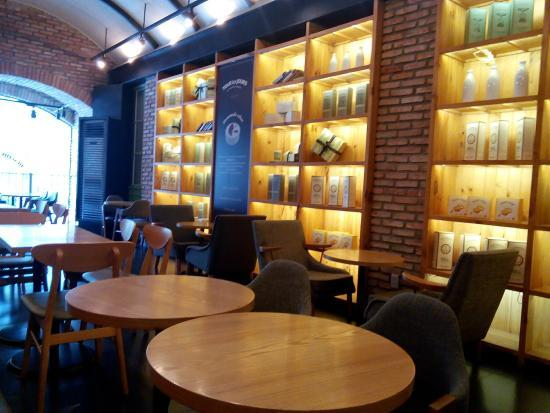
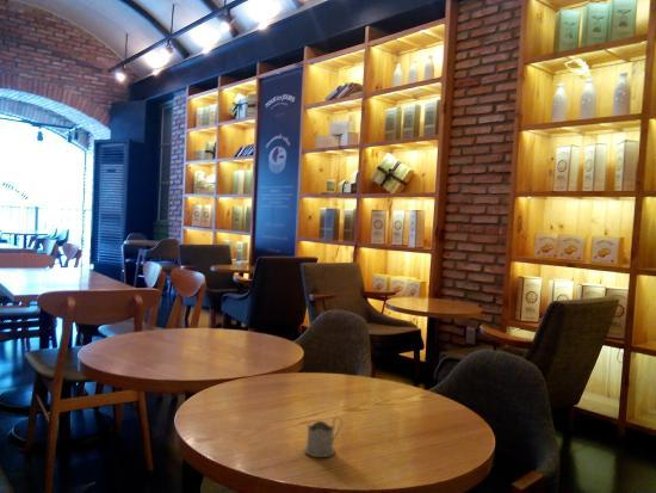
+ tea glass holder (323, 430)
